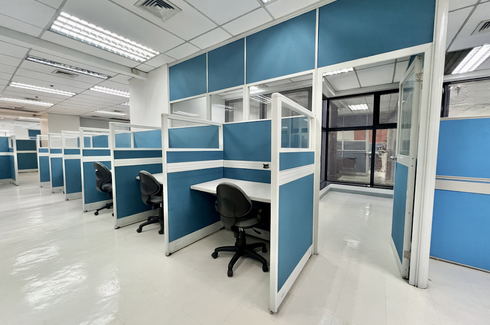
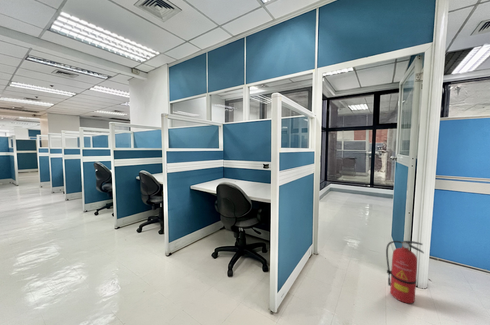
+ fire extinguisher (403, 268)
